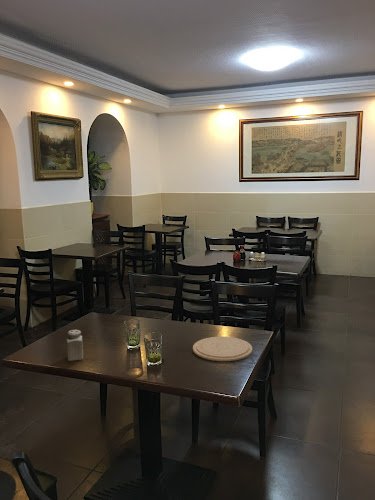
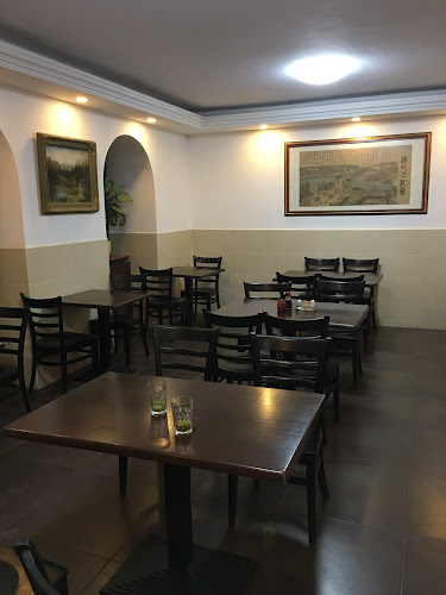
- salt shaker (74, 344)
- plate (222, 347)
